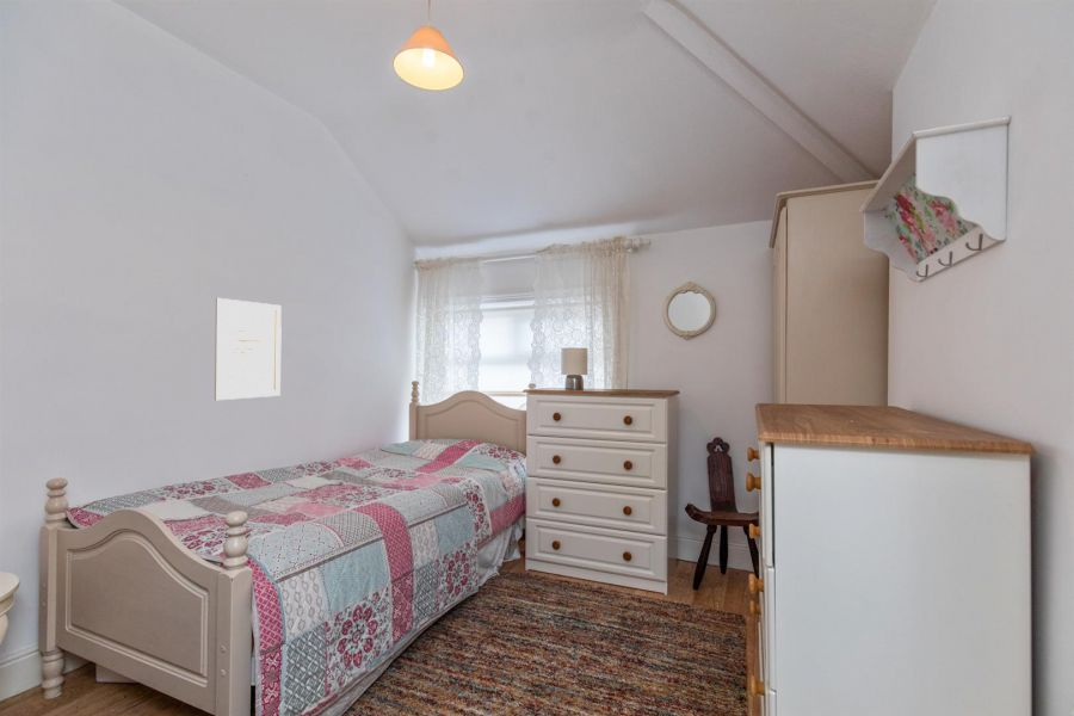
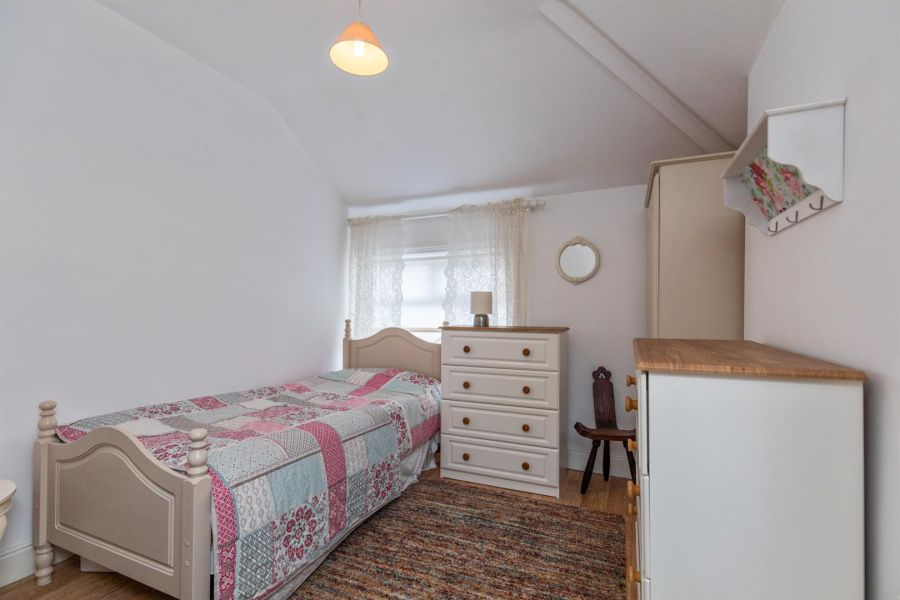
- wall art (249, 350)
